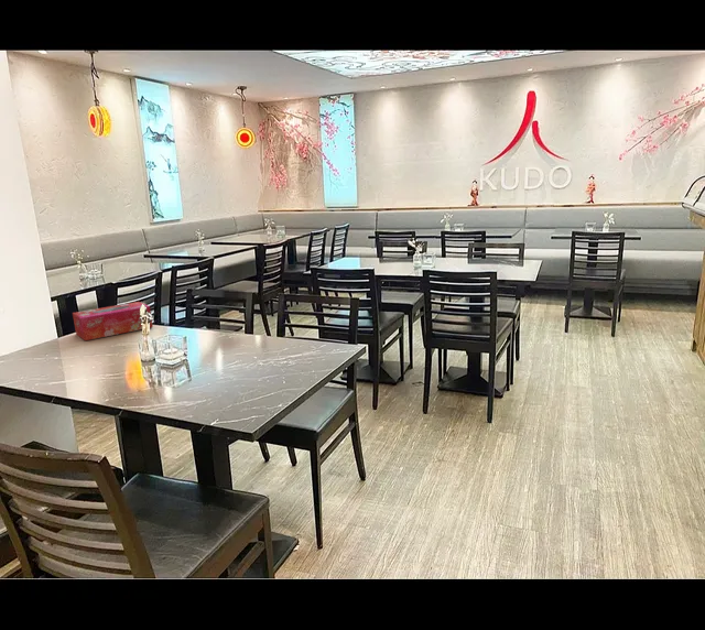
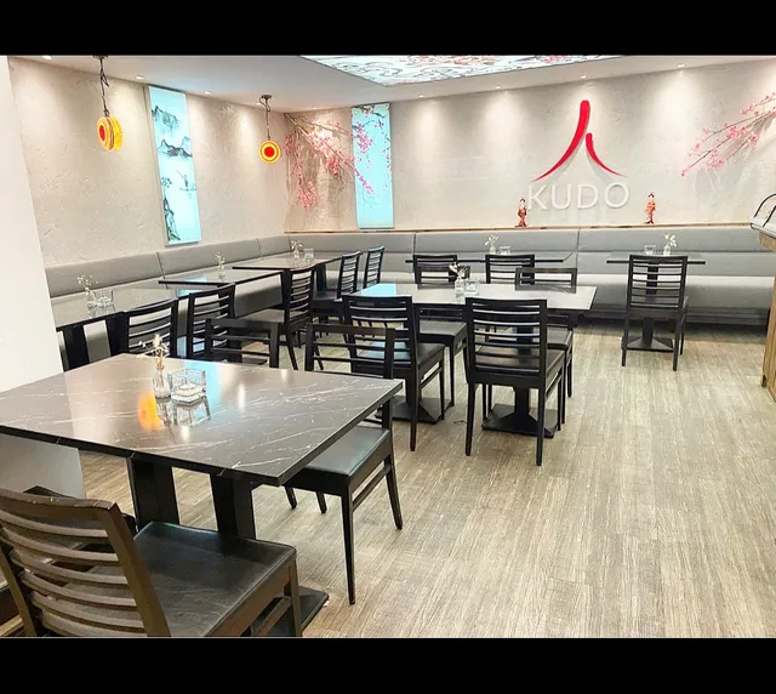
- tissue box (112, 319)
